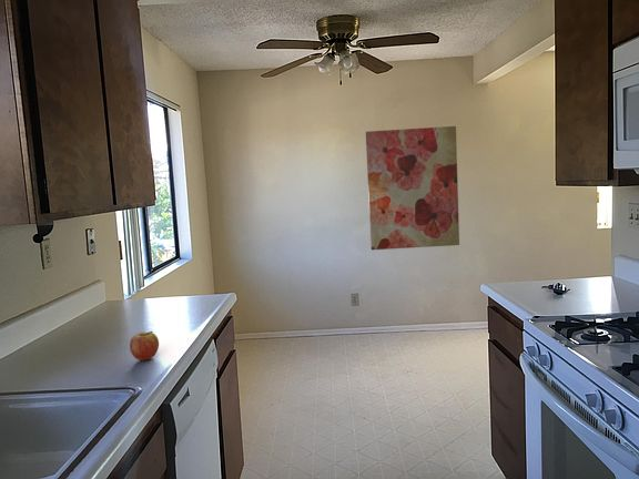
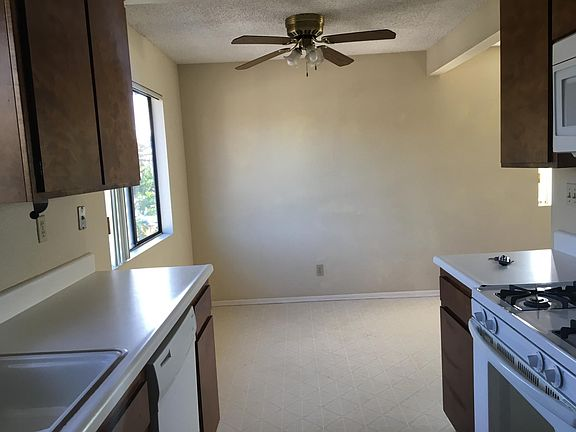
- wall art (413, 188)
- fruit (144, 345)
